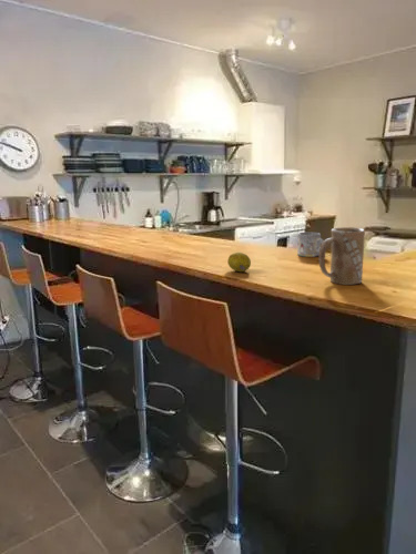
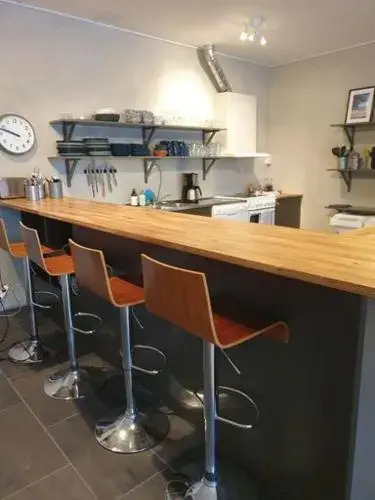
- mug (312, 245)
- mug (343, 256)
- fruit (240, 261)
